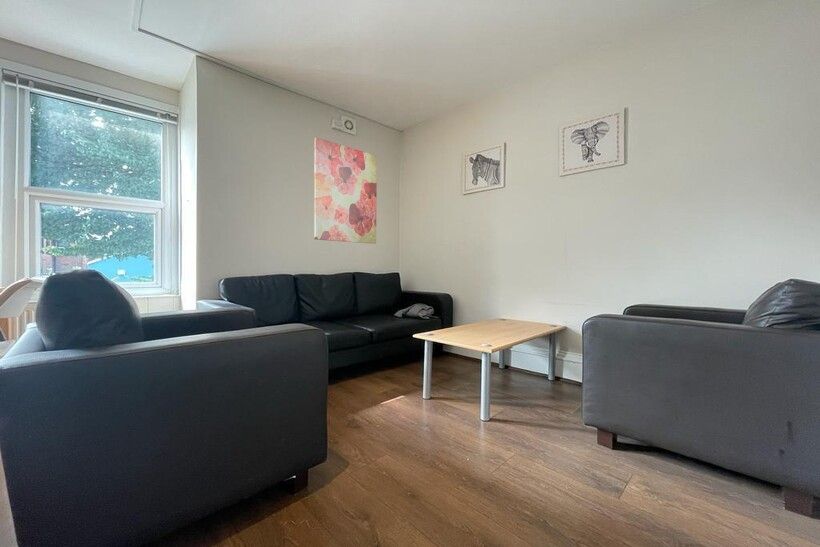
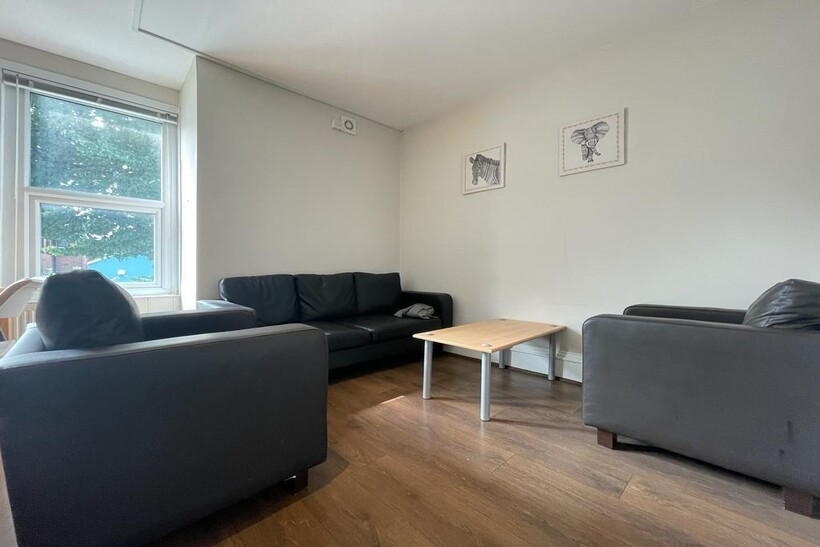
- wall art (347, 194)
